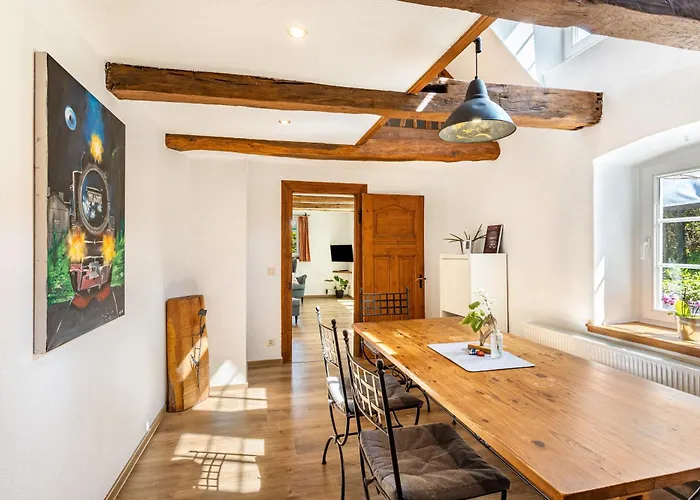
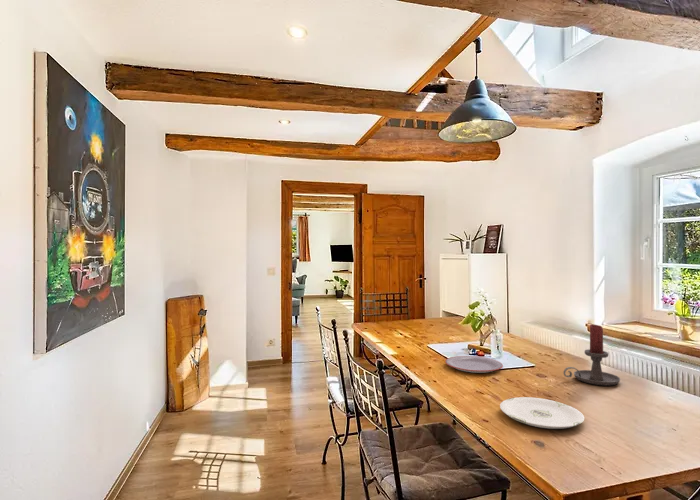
+ candle holder (590, 352)
+ plate (473, 364)
+ plate (540, 413)
